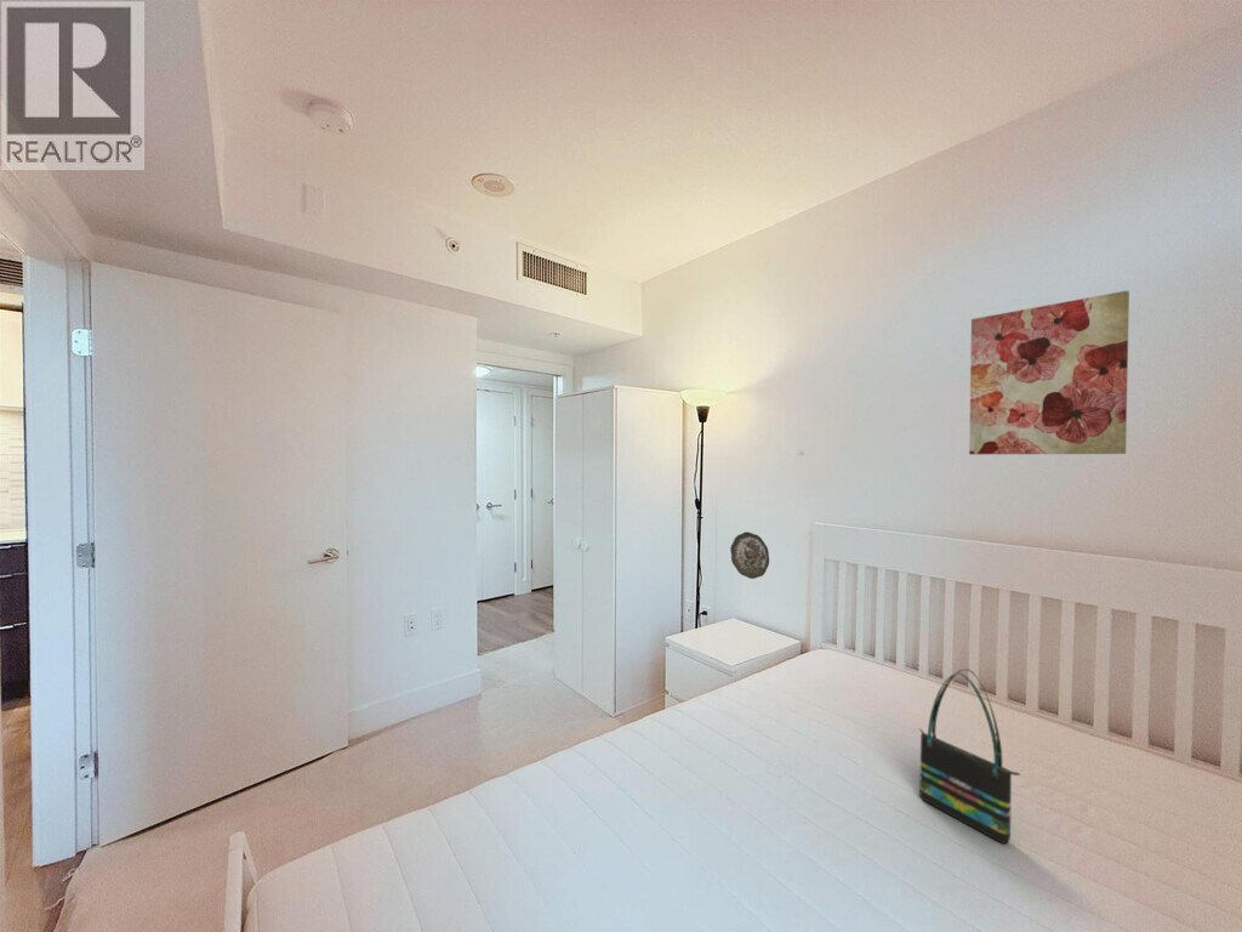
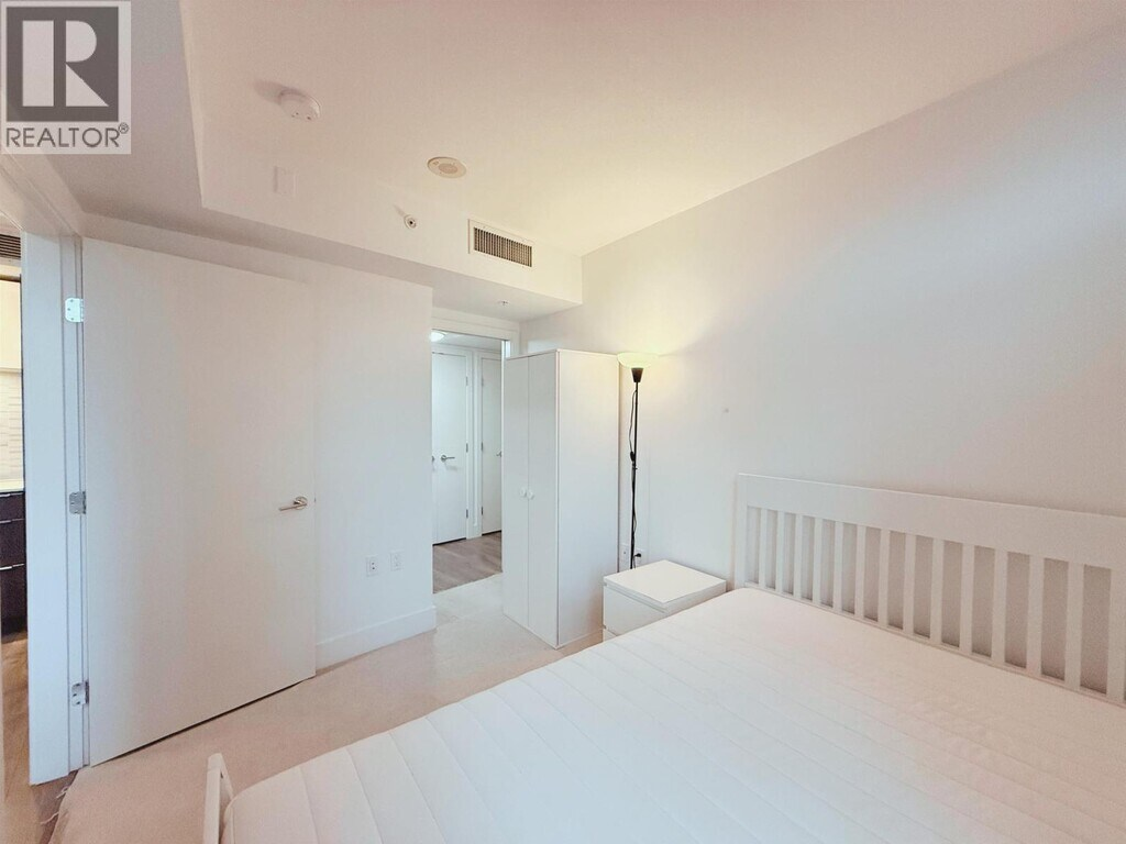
- tote bag (962, 749)
- decorative plate (750, 555)
- wall art (1042, 380)
